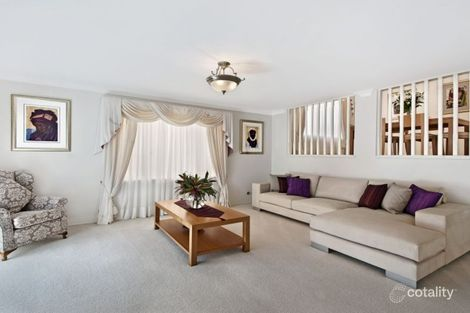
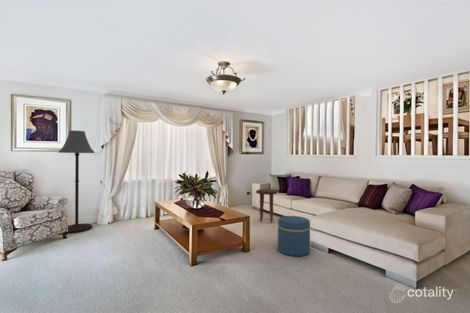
+ side table (263, 205)
+ ottoman (293, 234)
+ floor lamp (76, 180)
